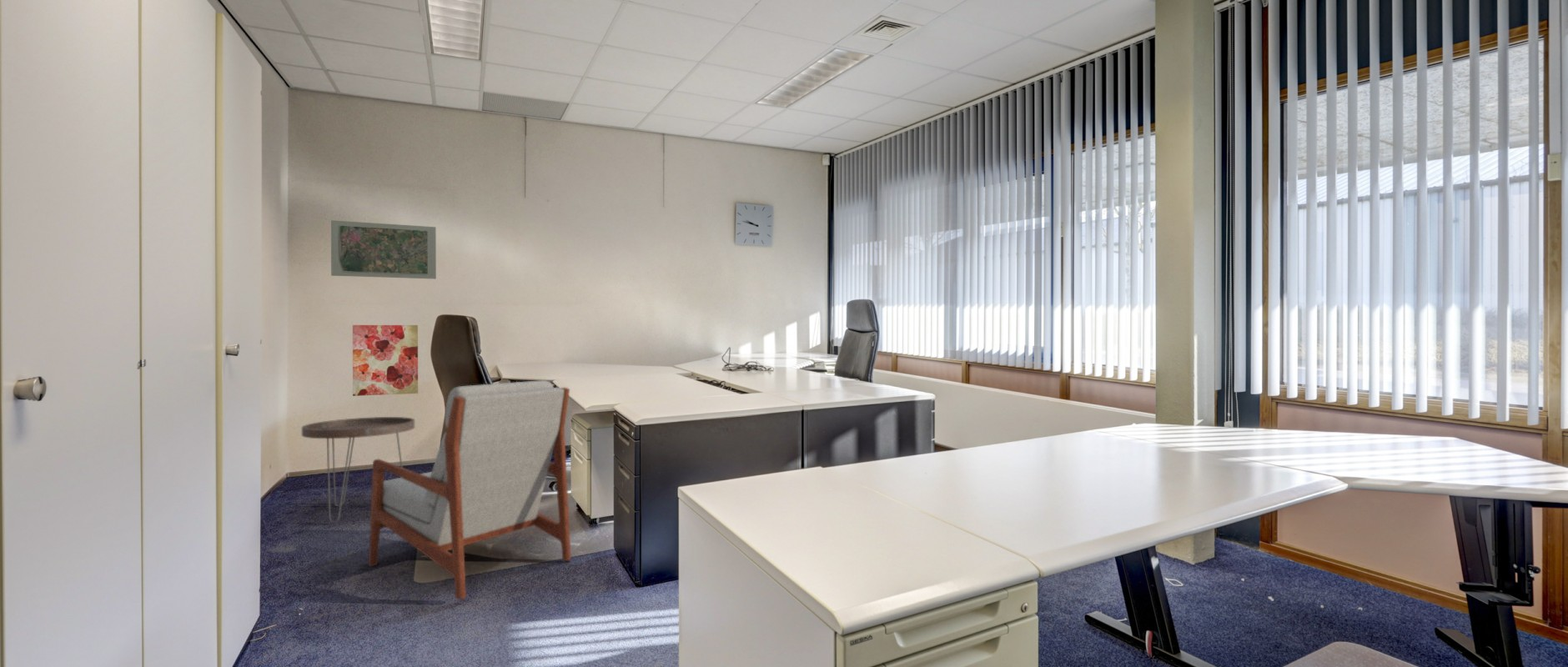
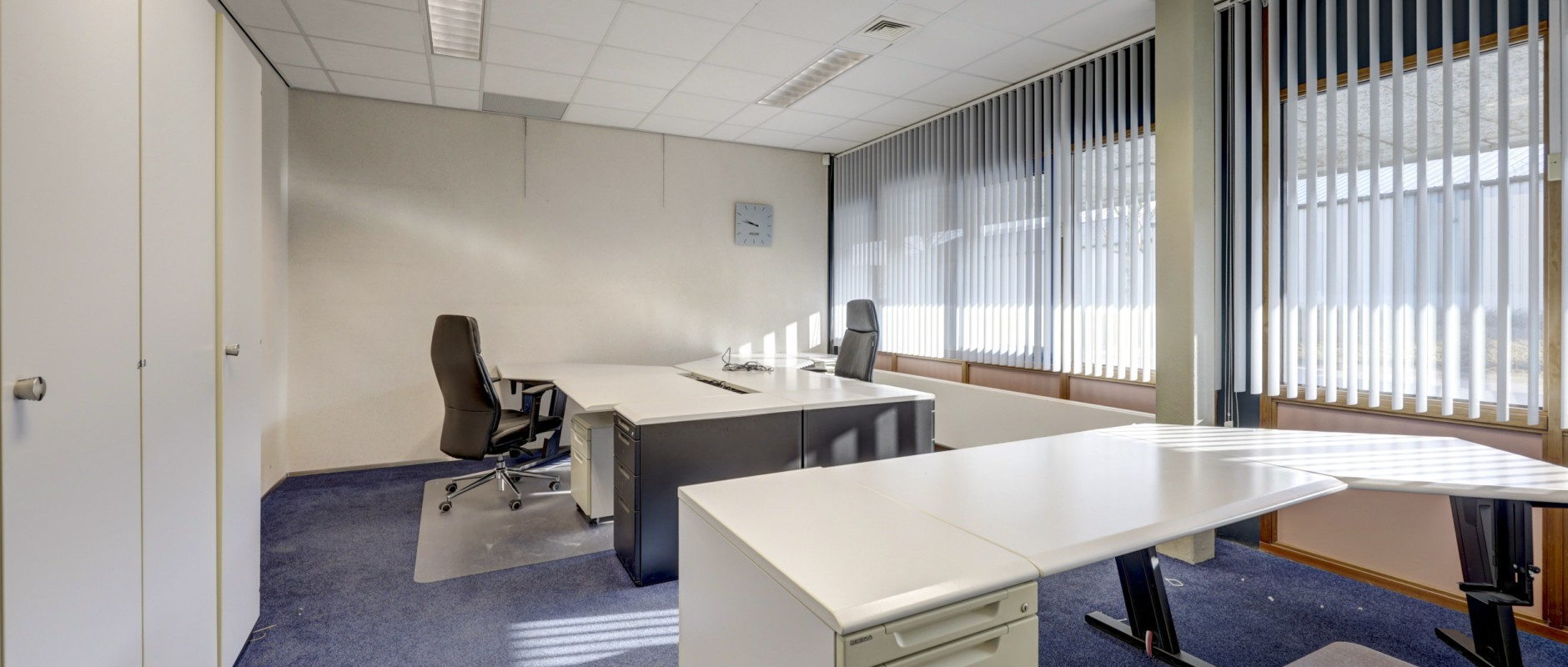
- side table (349, 466)
- road map (384, 250)
- wall art (385, 359)
- armchair (468, 471)
